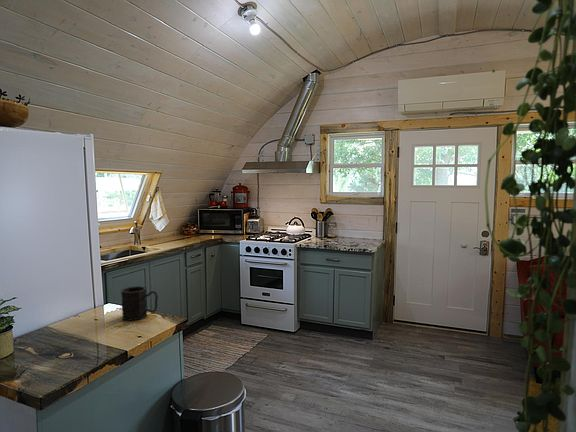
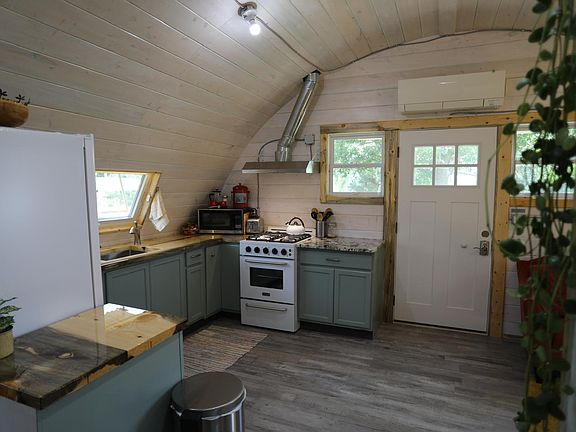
- mug (139, 302)
